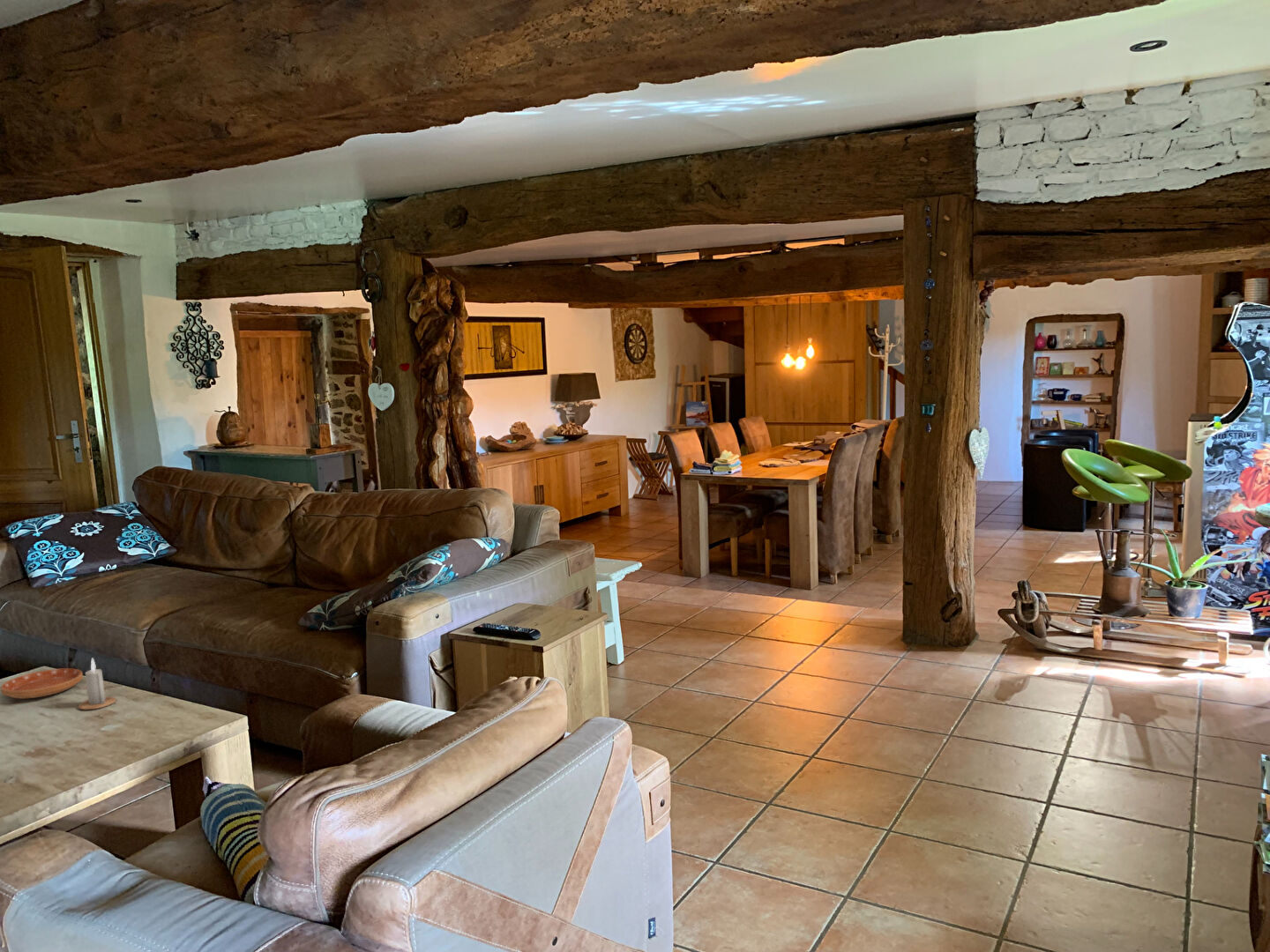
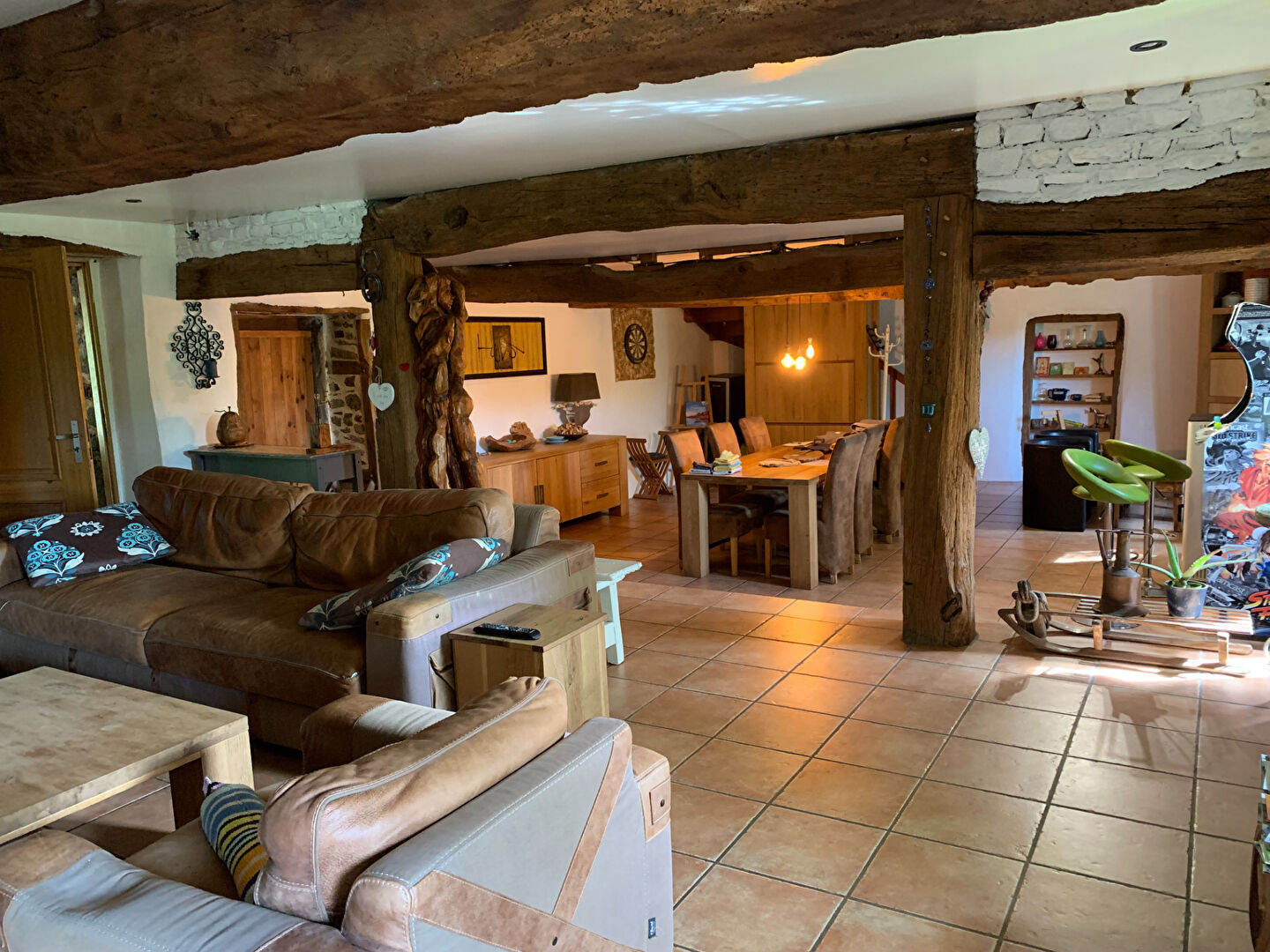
- candle (94, 681)
- saucer (42, 684)
